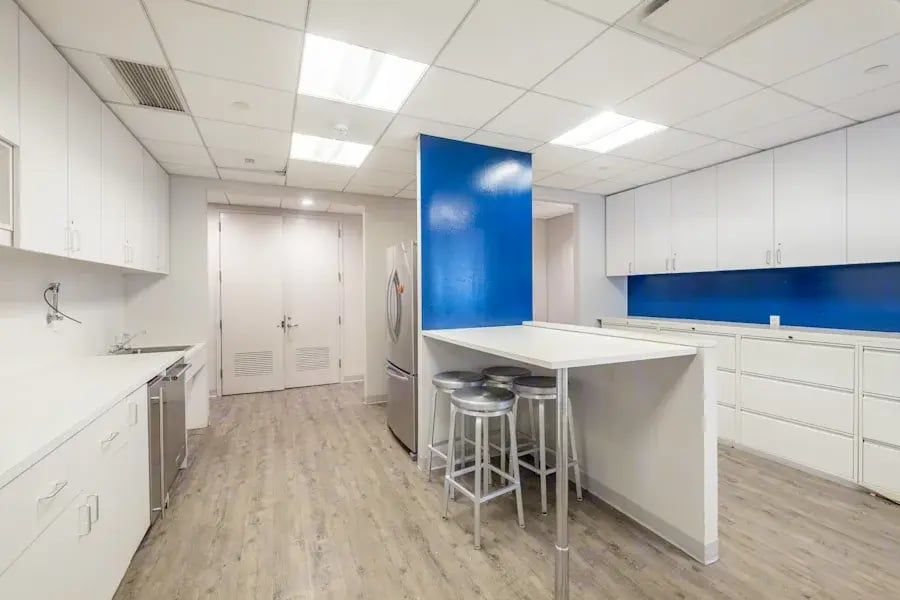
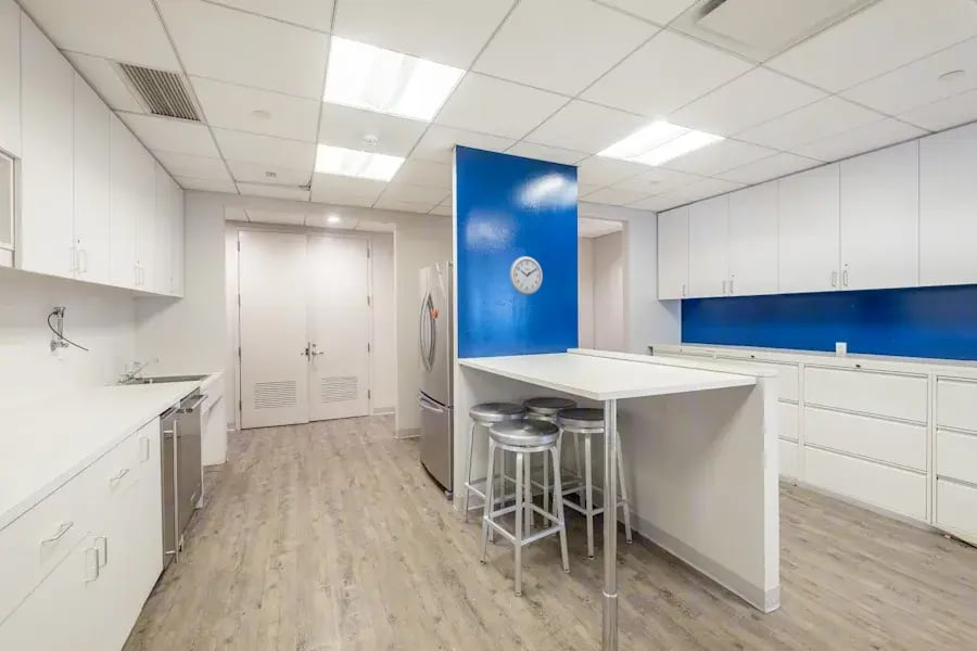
+ wall clock (526, 275)
